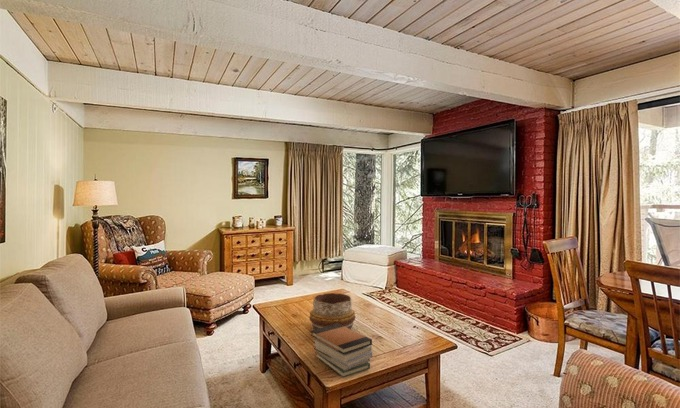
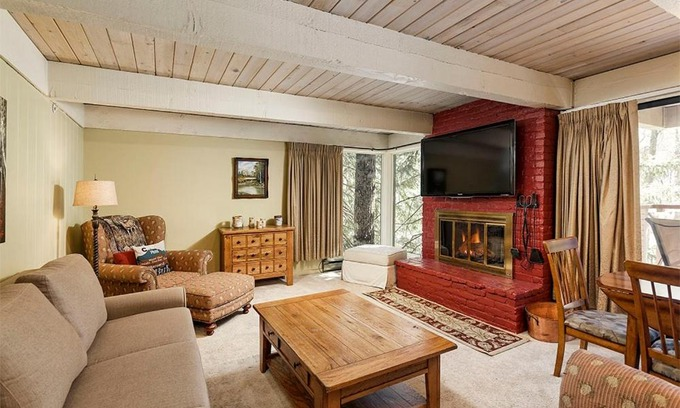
- book stack (341, 348)
- decorative bowl (332, 313)
